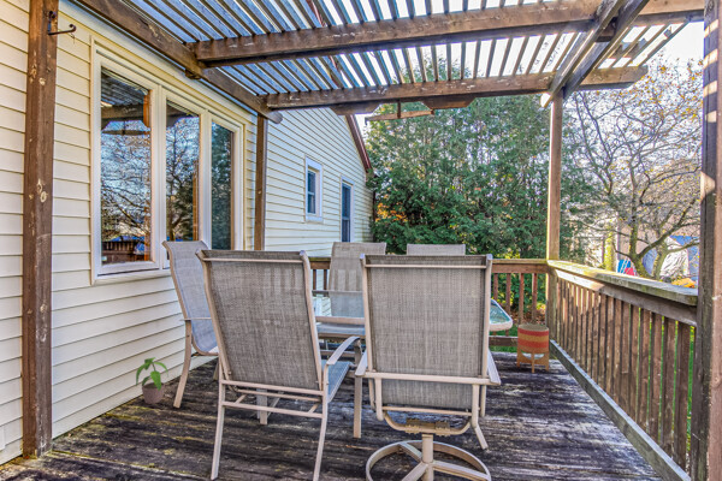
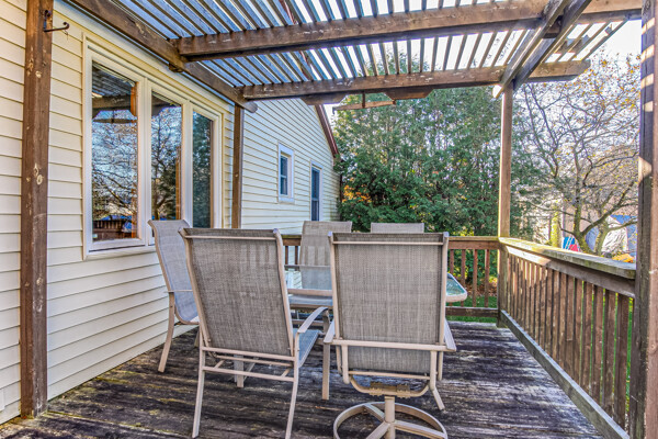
- potted plant (153, 380)
- planter (532, 348)
